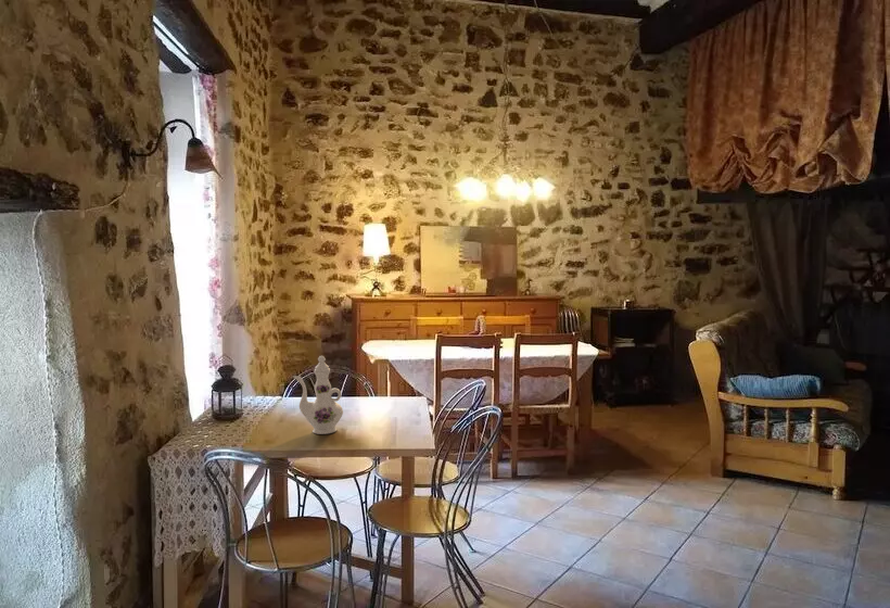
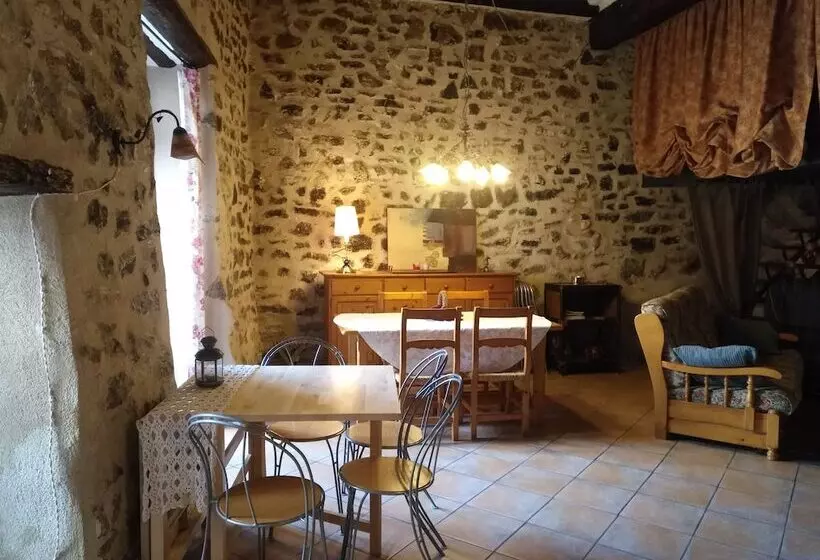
- chinaware (318, 393)
